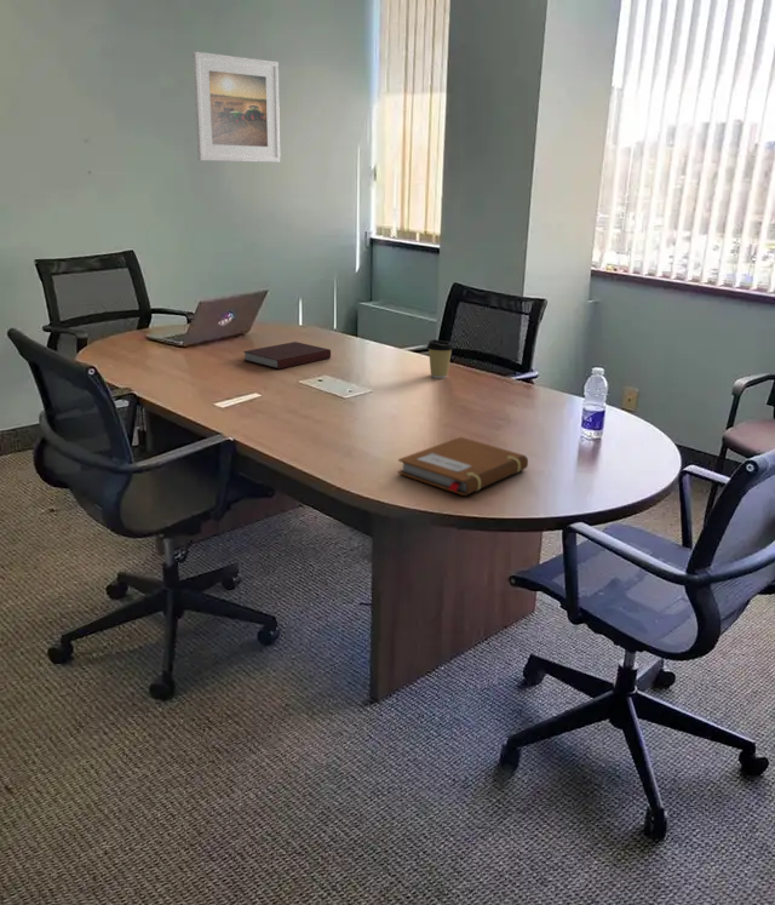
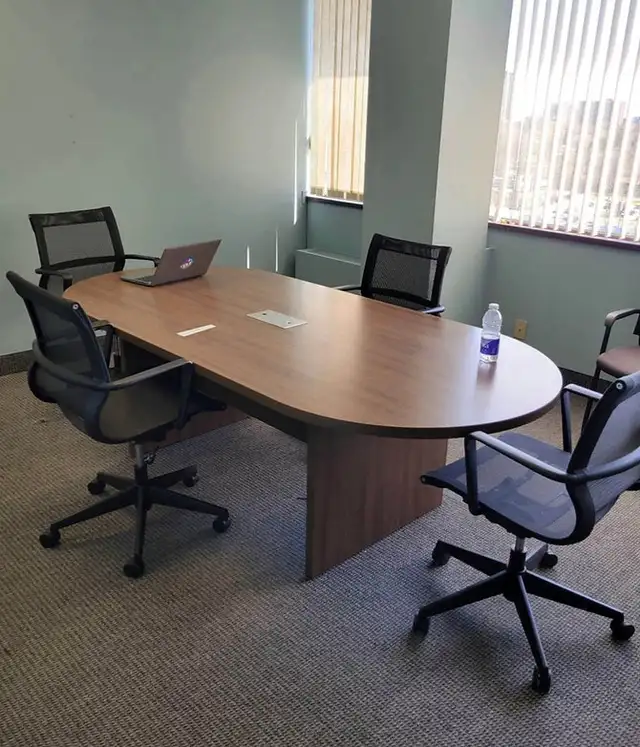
- coffee cup (440, 359)
- notebook (287, 354)
- notebook (461, 465)
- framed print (239, 110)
